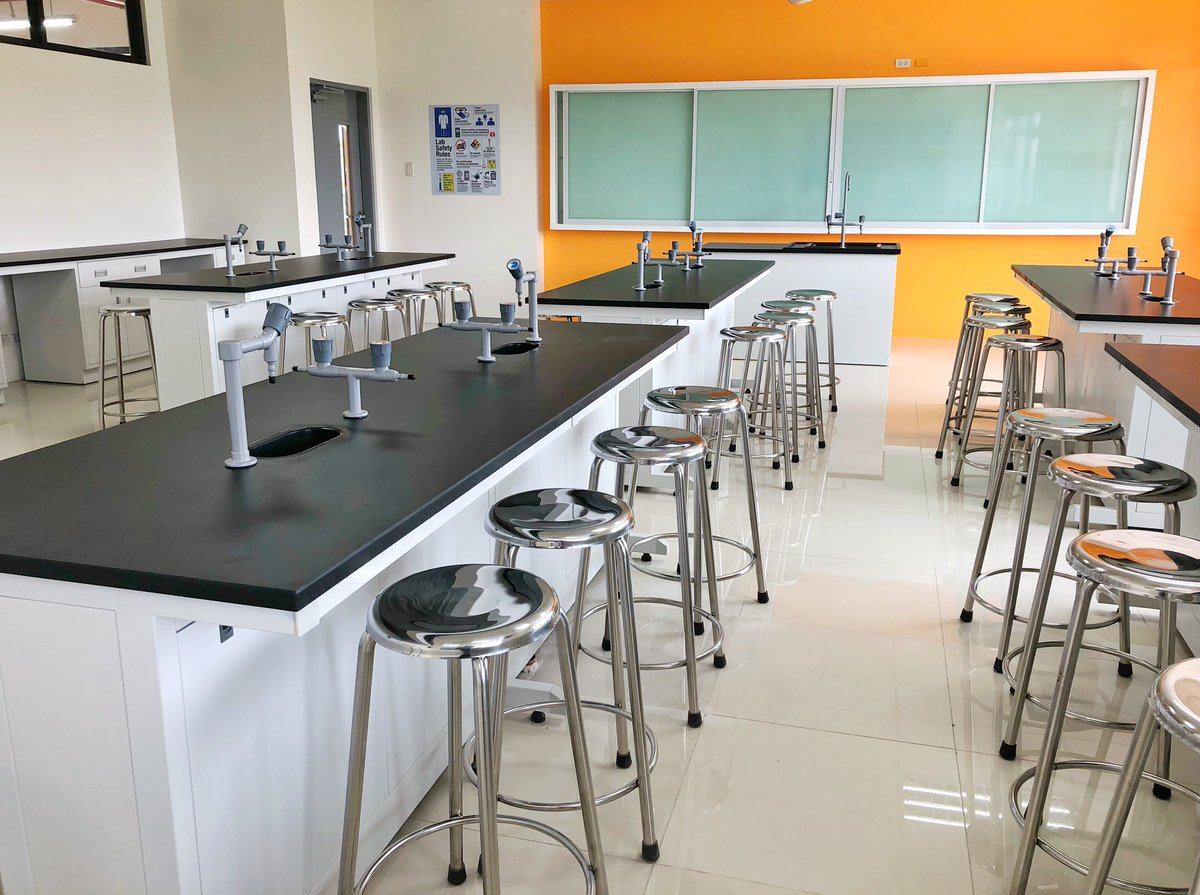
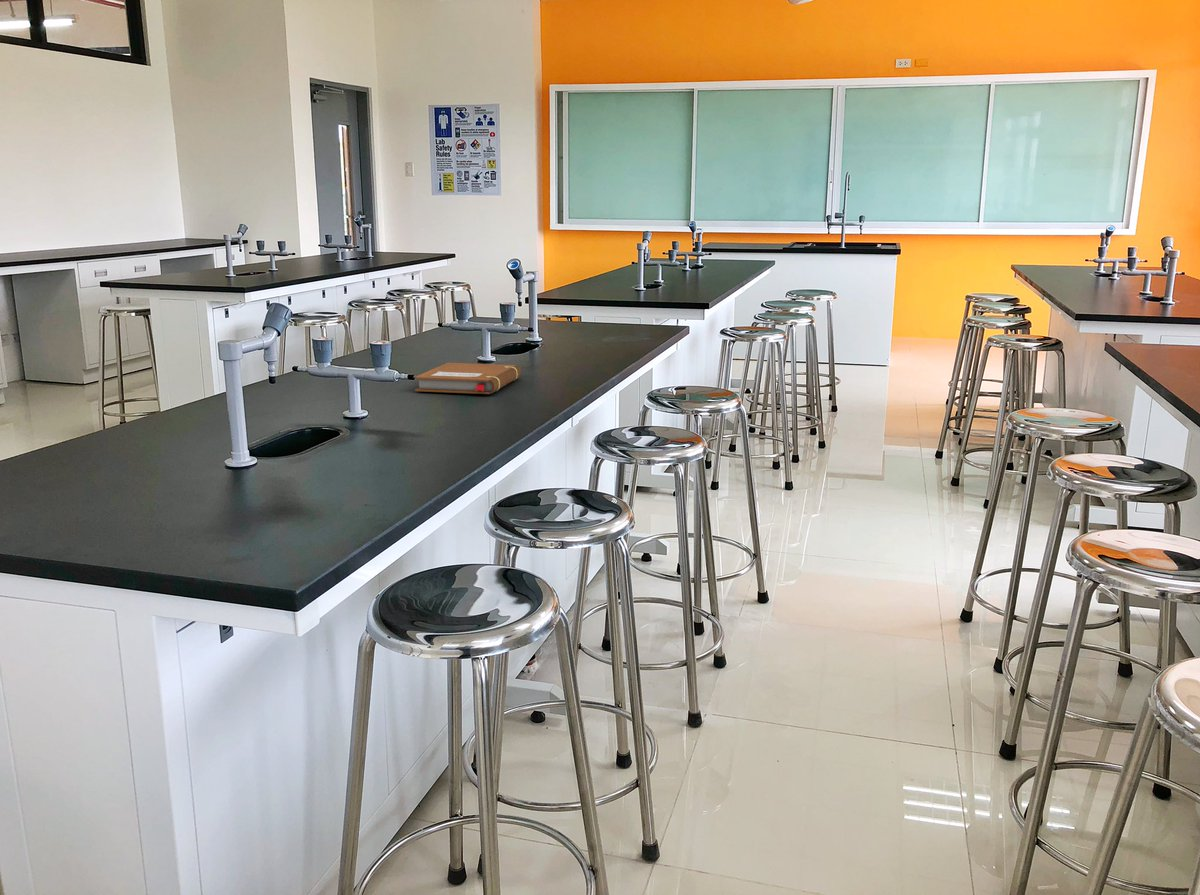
+ notebook (469, 378)
